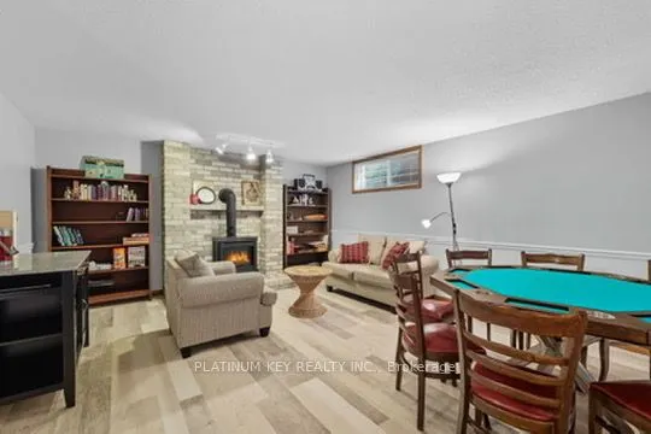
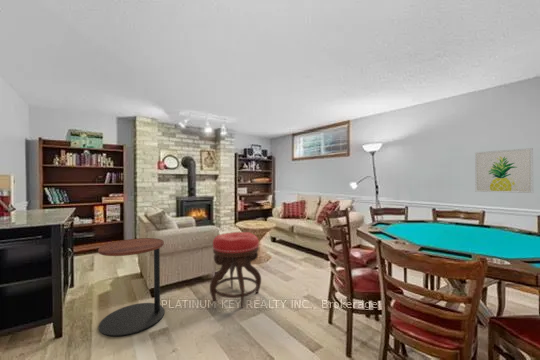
+ side table (154, 281)
+ wall art (502, 171)
+ stool (236, 265)
